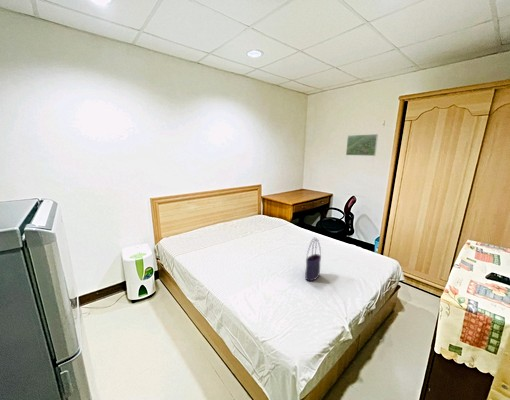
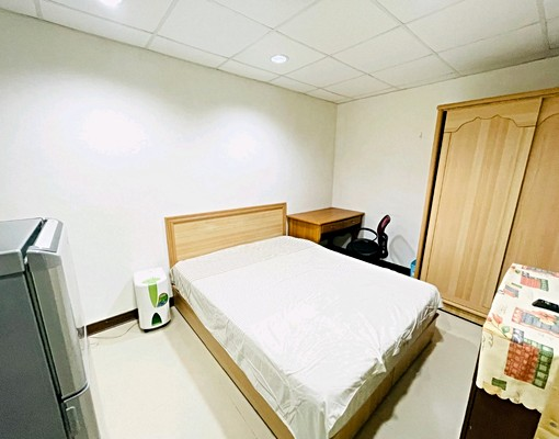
- tote bag (313, 258)
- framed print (361, 145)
